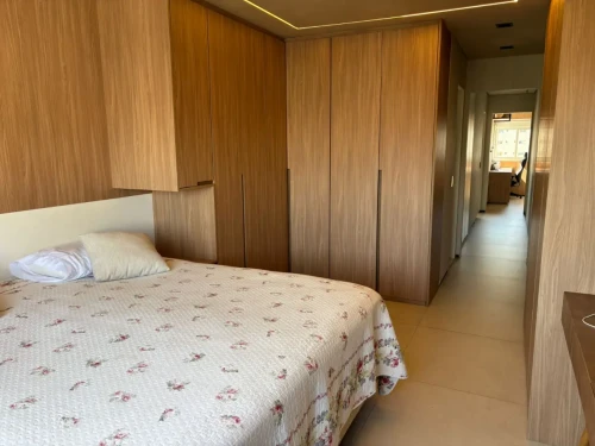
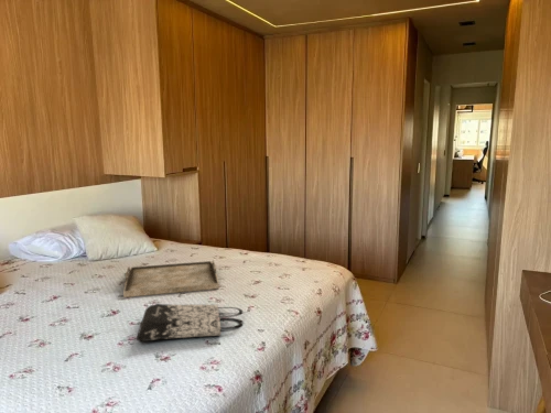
+ serving tray (172, 272)
+ tote bag (193, 317)
